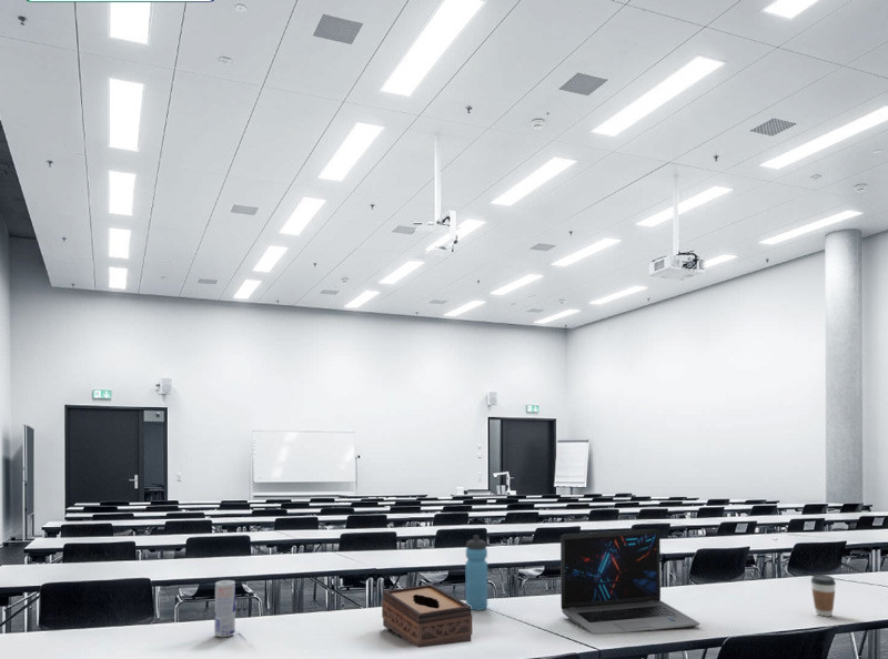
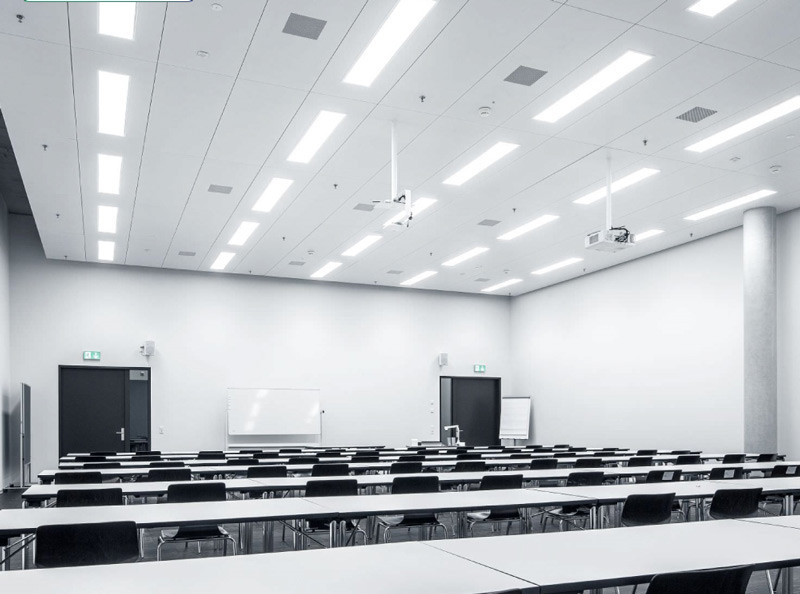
- tissue box (425, 616)
- laptop (627, 580)
- beverage can (224, 608)
- coffee cup (823, 595)
- water bottle (476, 571)
